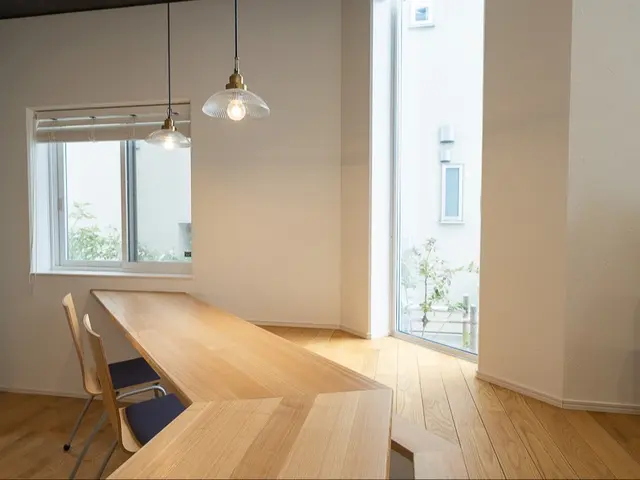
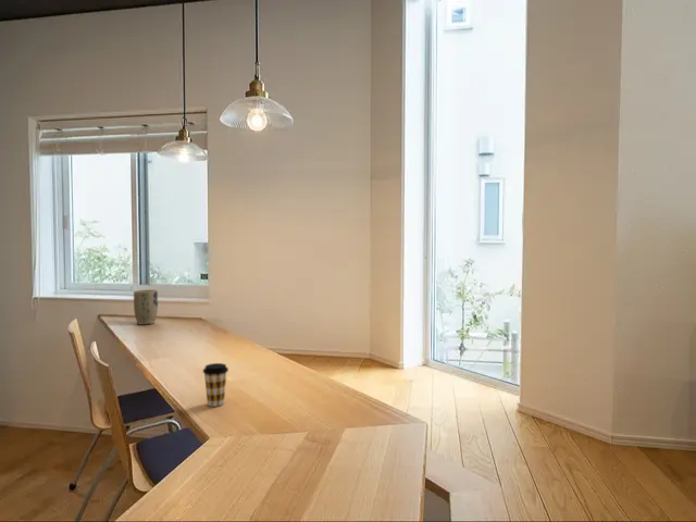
+ plant pot (146, 307)
+ coffee cup (215, 384)
